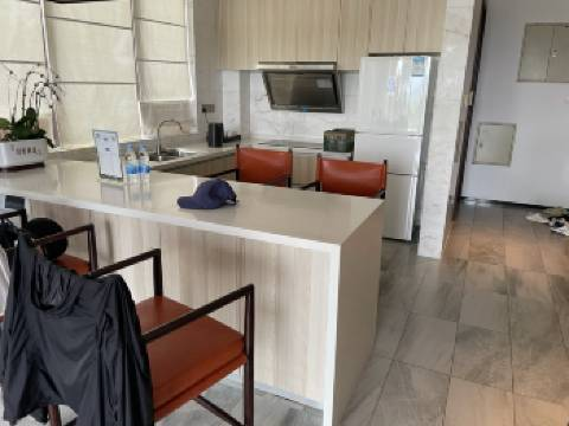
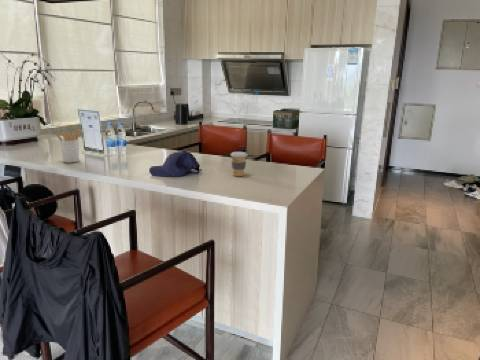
+ coffee cup (238, 164)
+ utensil holder (70, 145)
